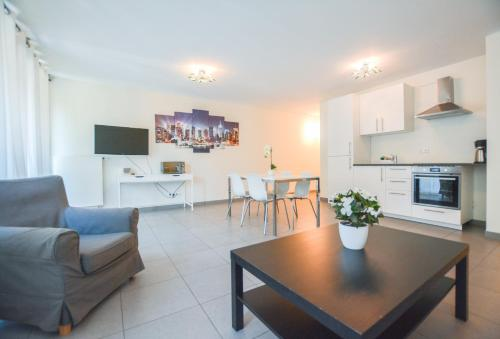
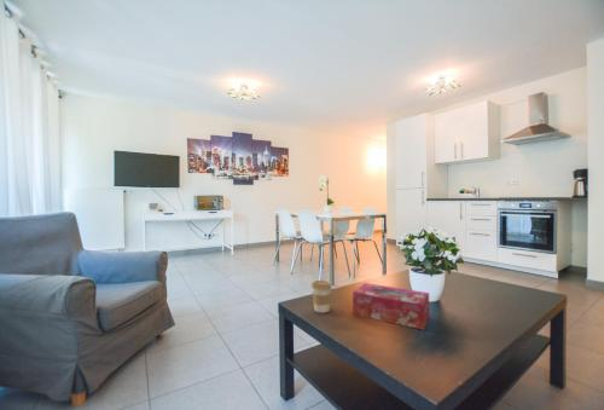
+ coffee cup (321, 295)
+ tissue box (390, 304)
